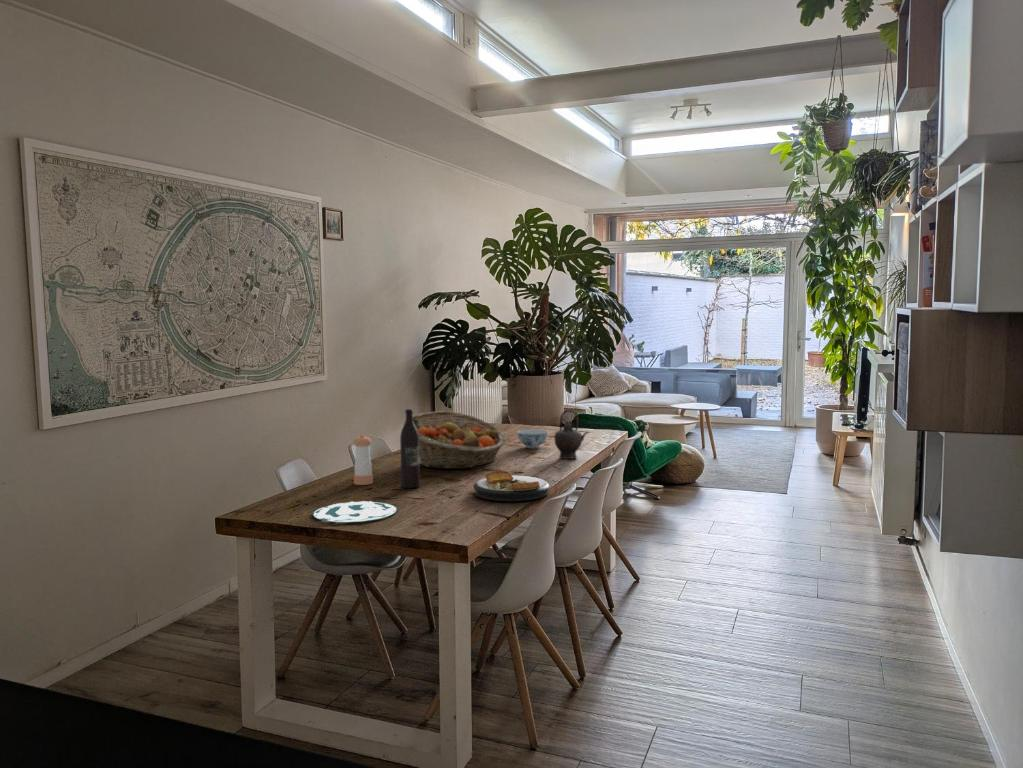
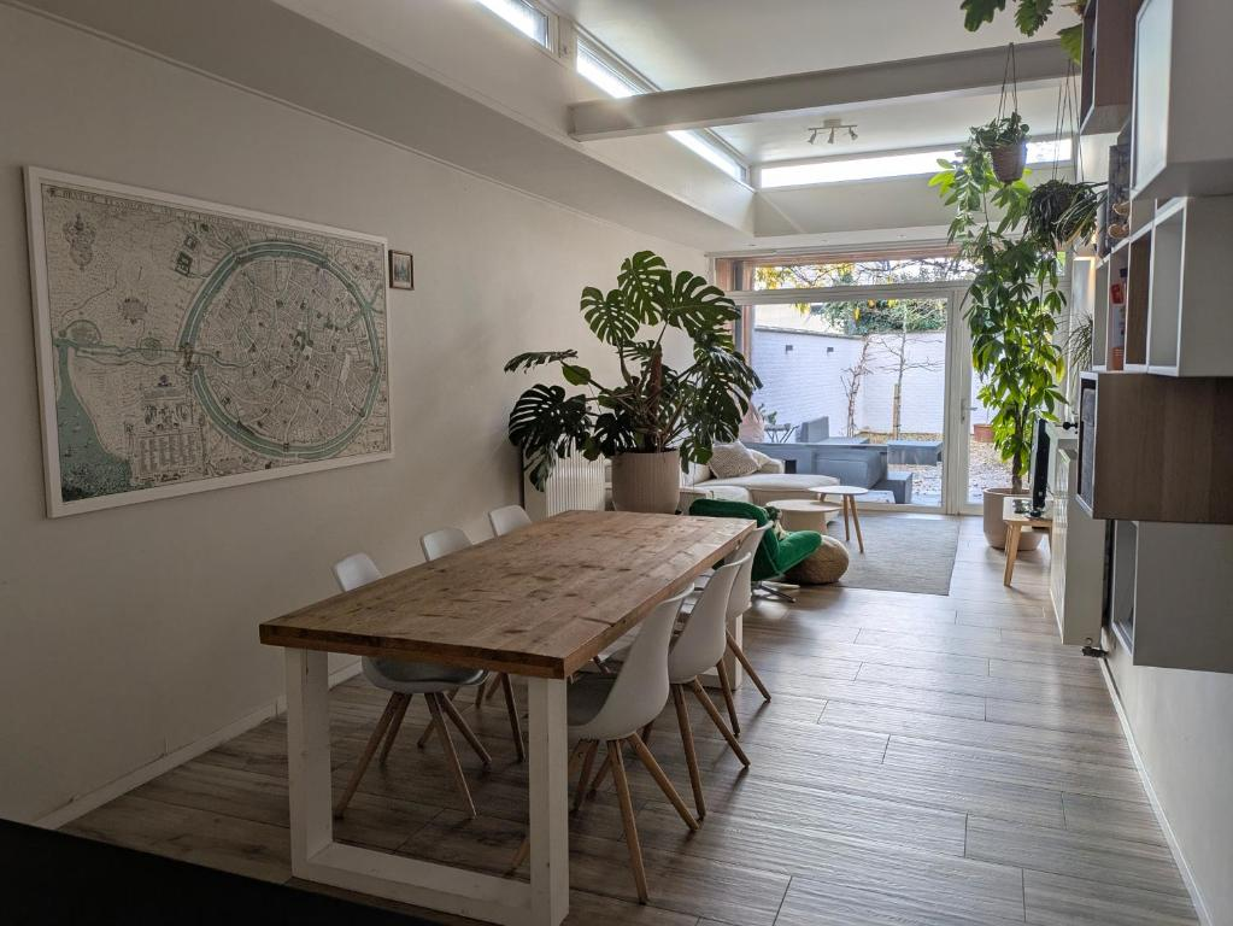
- fruit basket (455, 438)
- teapot (571, 433)
- plate (511, 484)
- pepper shaker (362, 459)
- chinaware (532, 439)
- wine bottle (409, 448)
- plate (355, 507)
